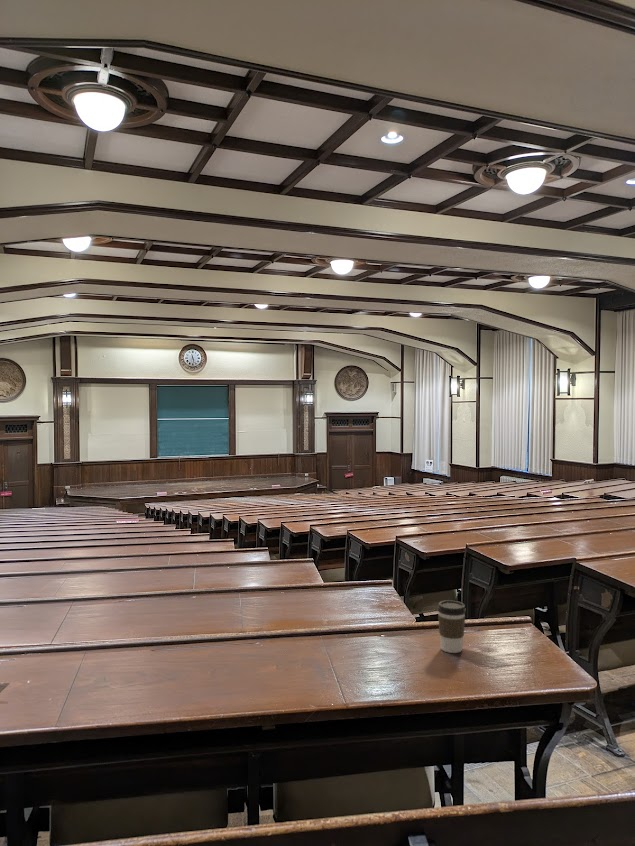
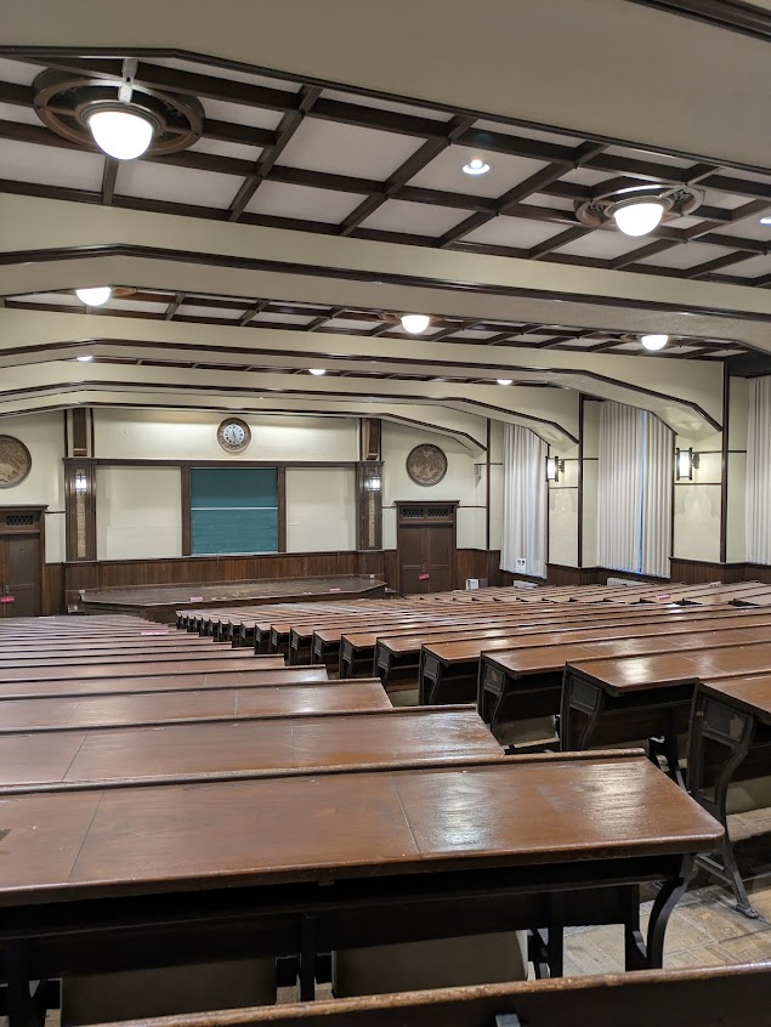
- coffee cup (451, 626)
